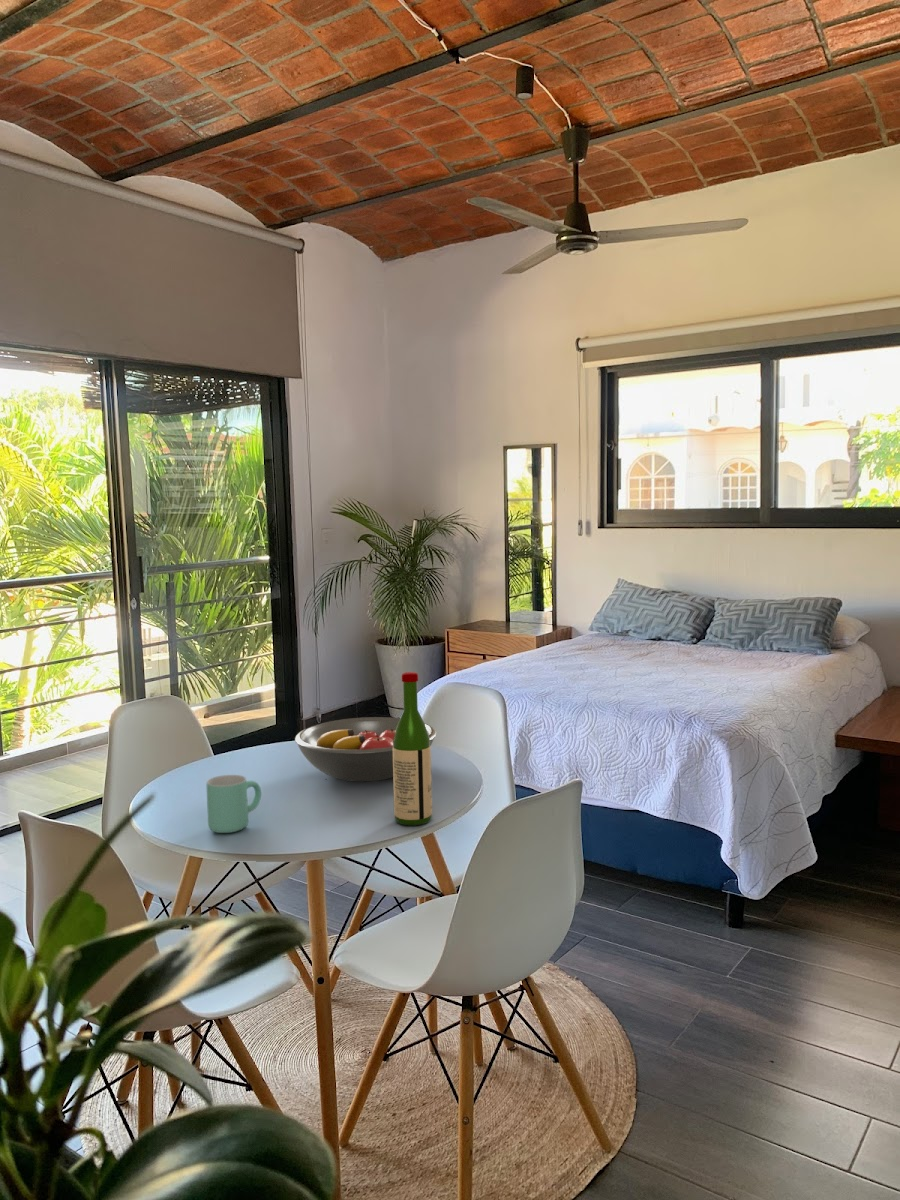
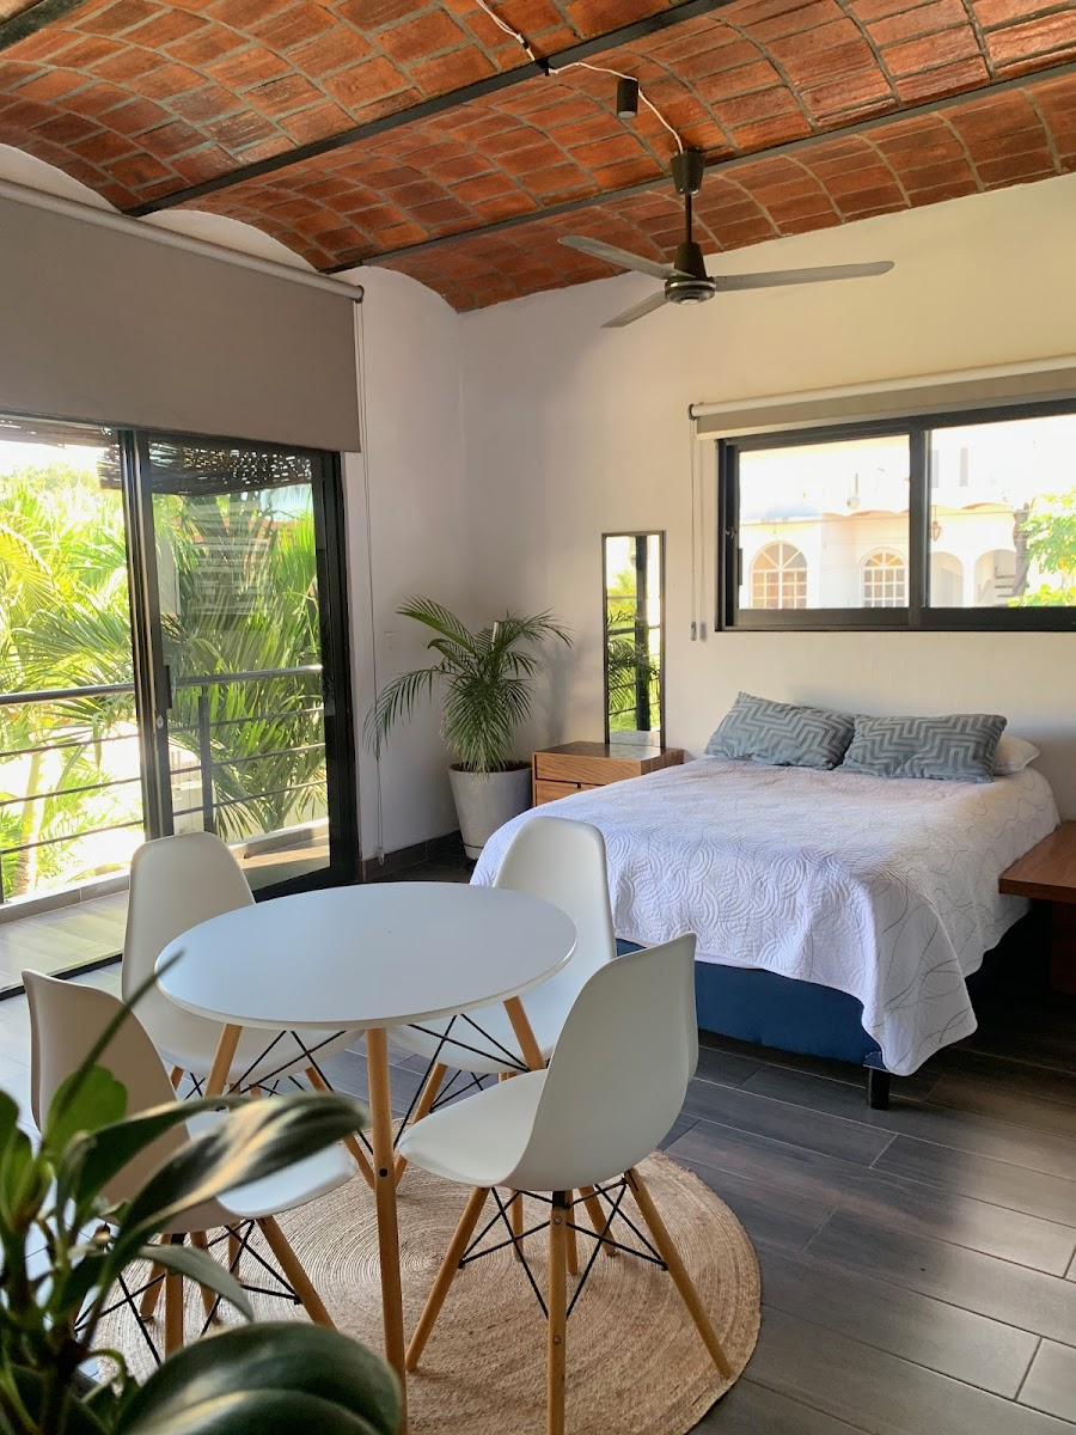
- fruit bowl (366, 747)
- wine bottle (411, 747)
- mug (233, 801)
